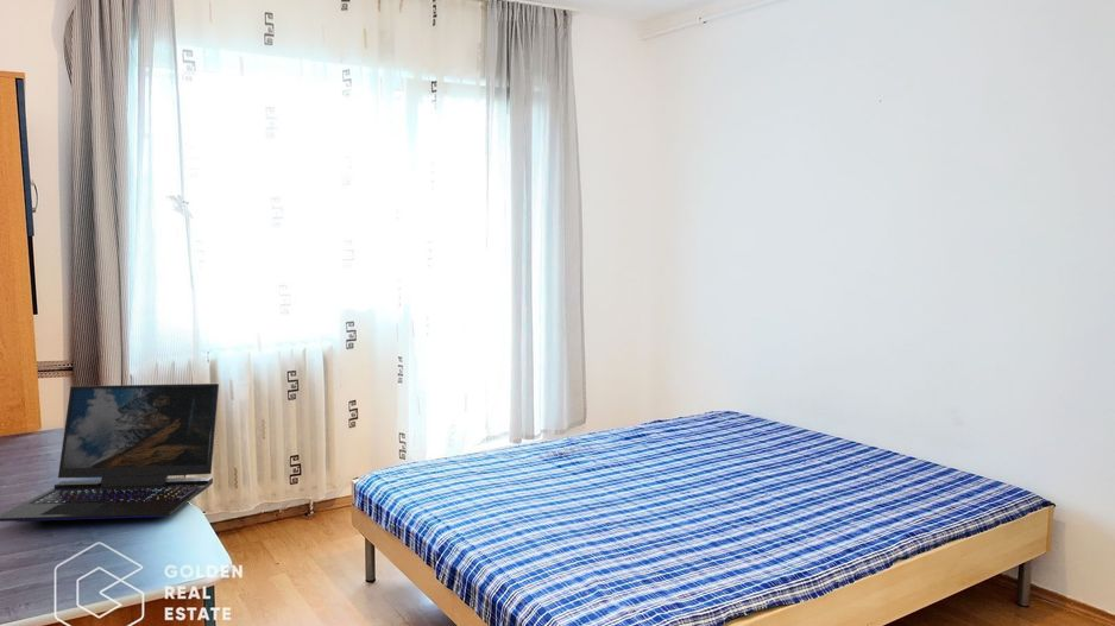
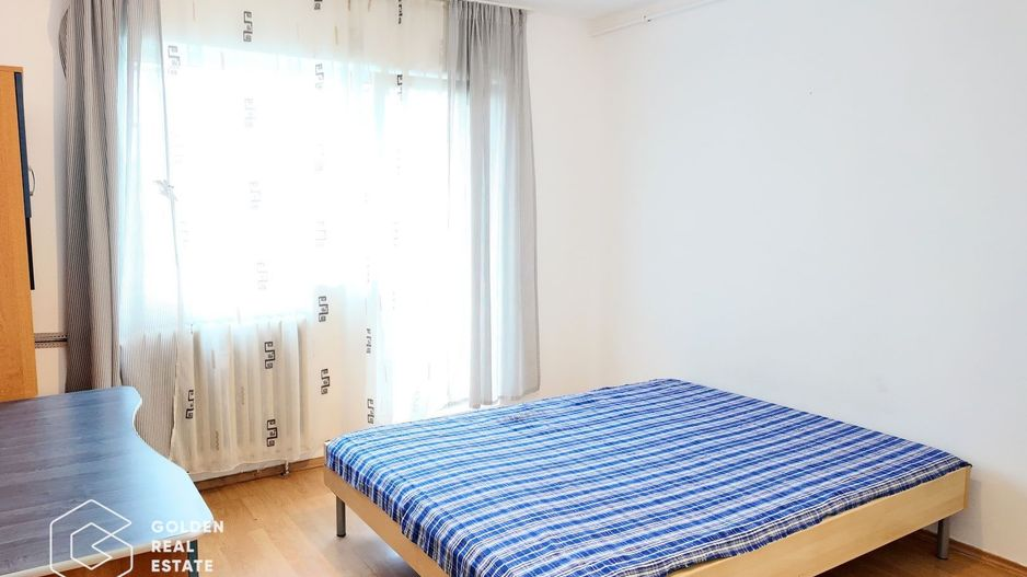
- laptop (116, 448)
